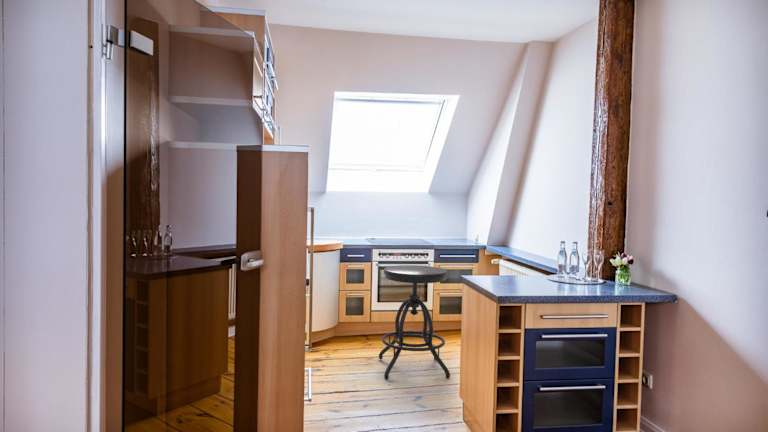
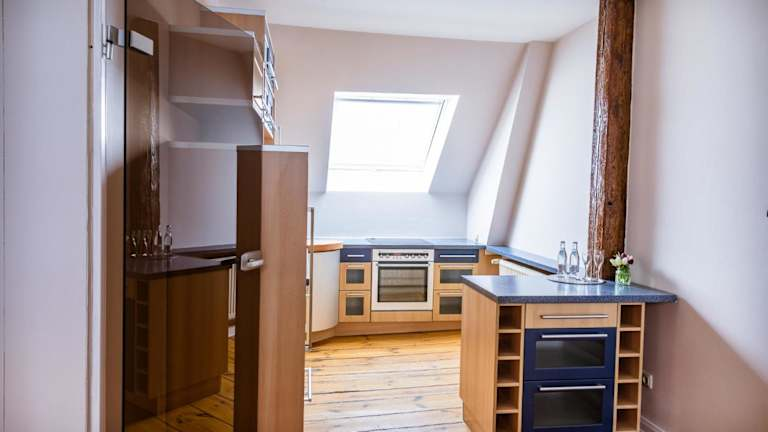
- stool (413, 314)
